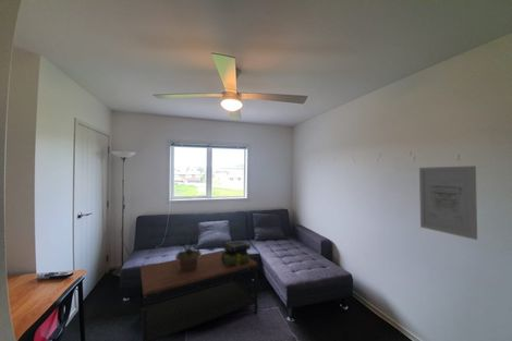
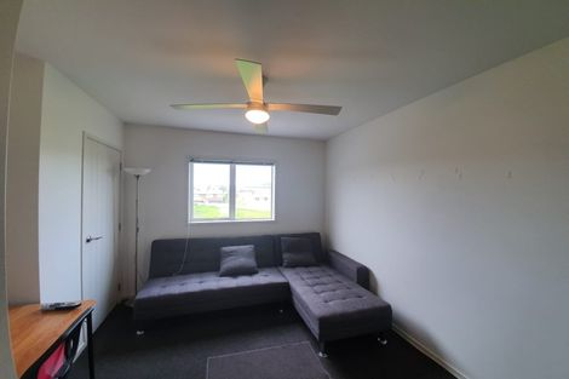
- stack of books (235, 252)
- wall art (444, 199)
- potted plant (190, 248)
- coffee table (199, 290)
